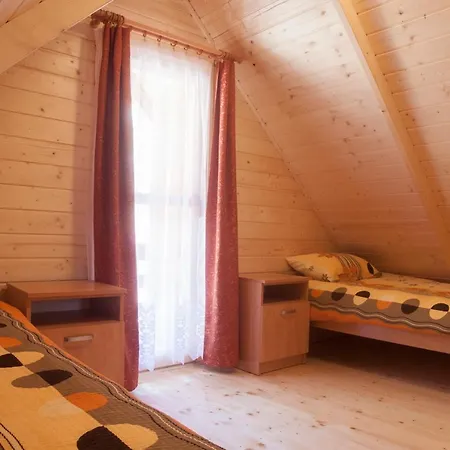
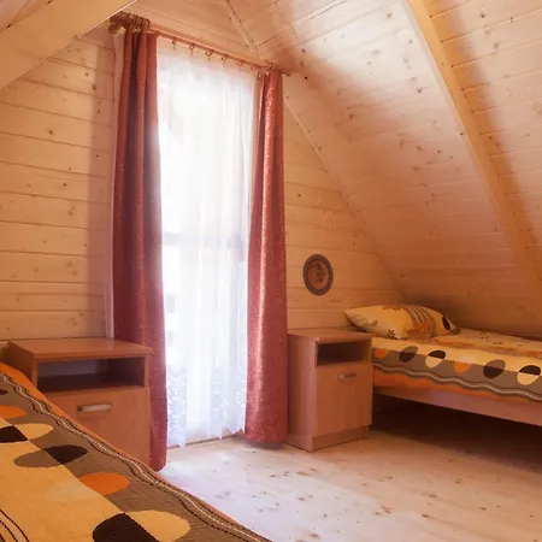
+ decorative plate (317, 275)
